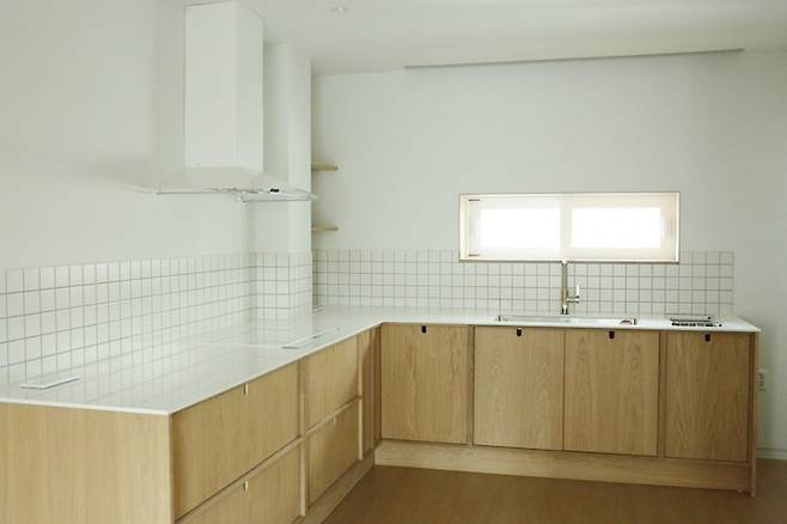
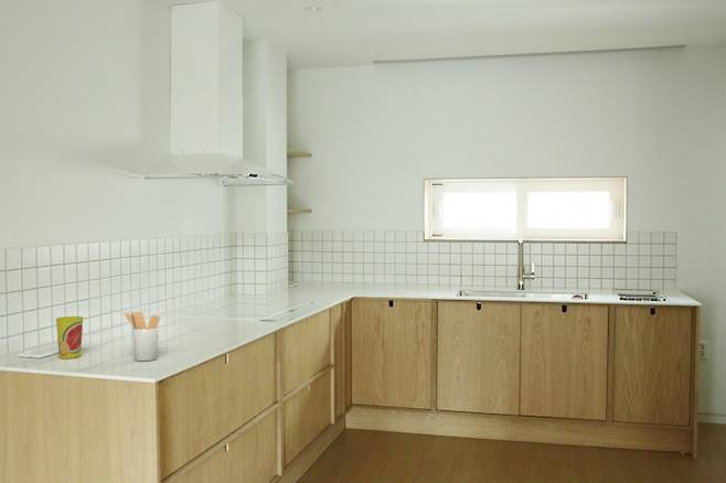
+ cup (70, 336)
+ utensil holder (141, 334)
